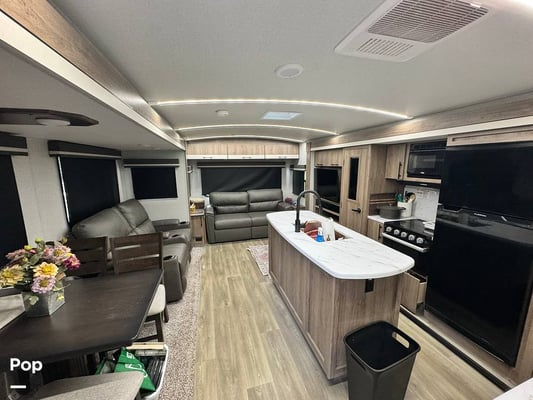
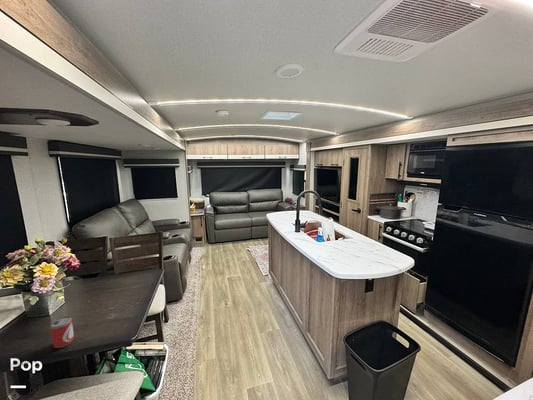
+ beer can (62, 331)
